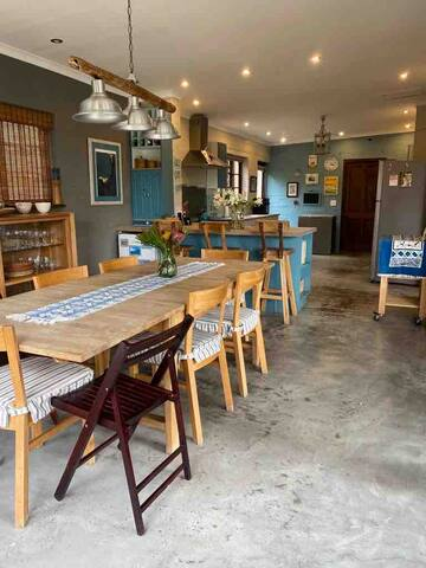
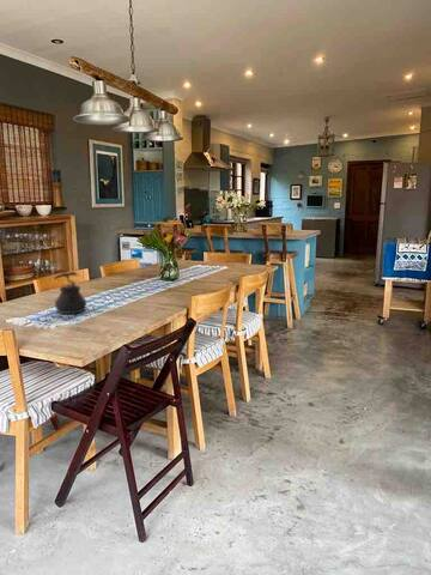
+ teapot (69, 291)
